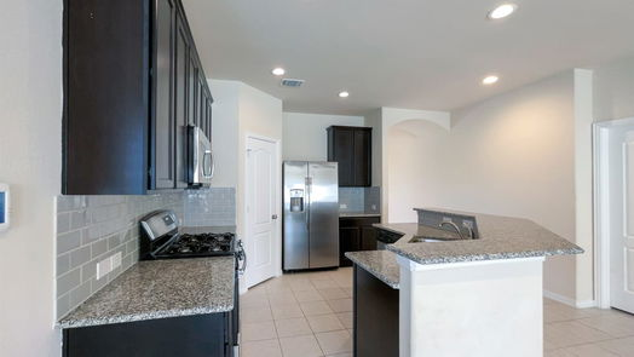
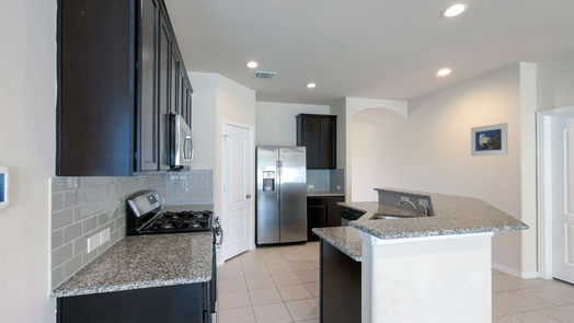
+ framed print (487, 140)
